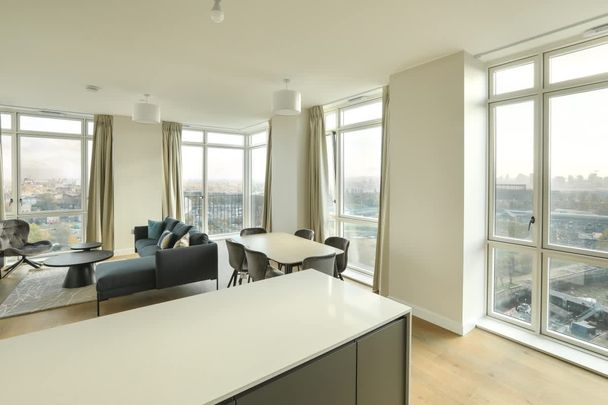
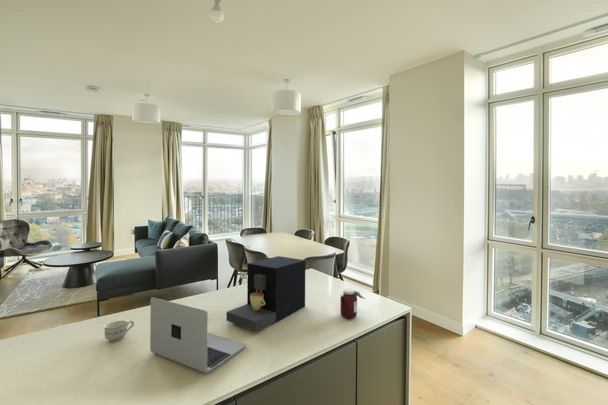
+ cup (119, 330)
+ laptop (199, 322)
+ jar (351, 302)
+ coffee maker (268, 288)
